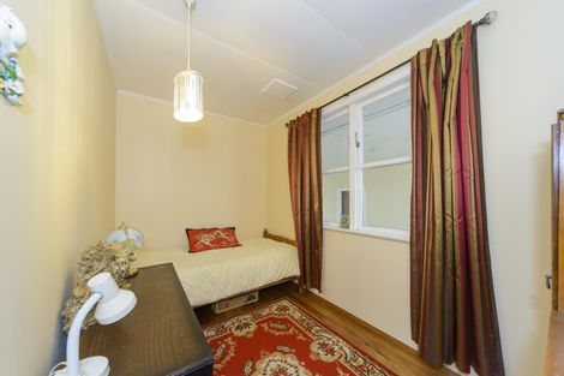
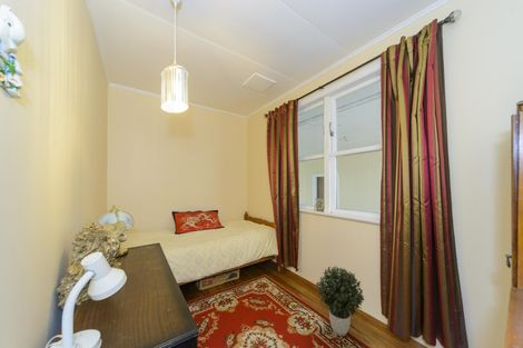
+ potted plant (339, 300)
